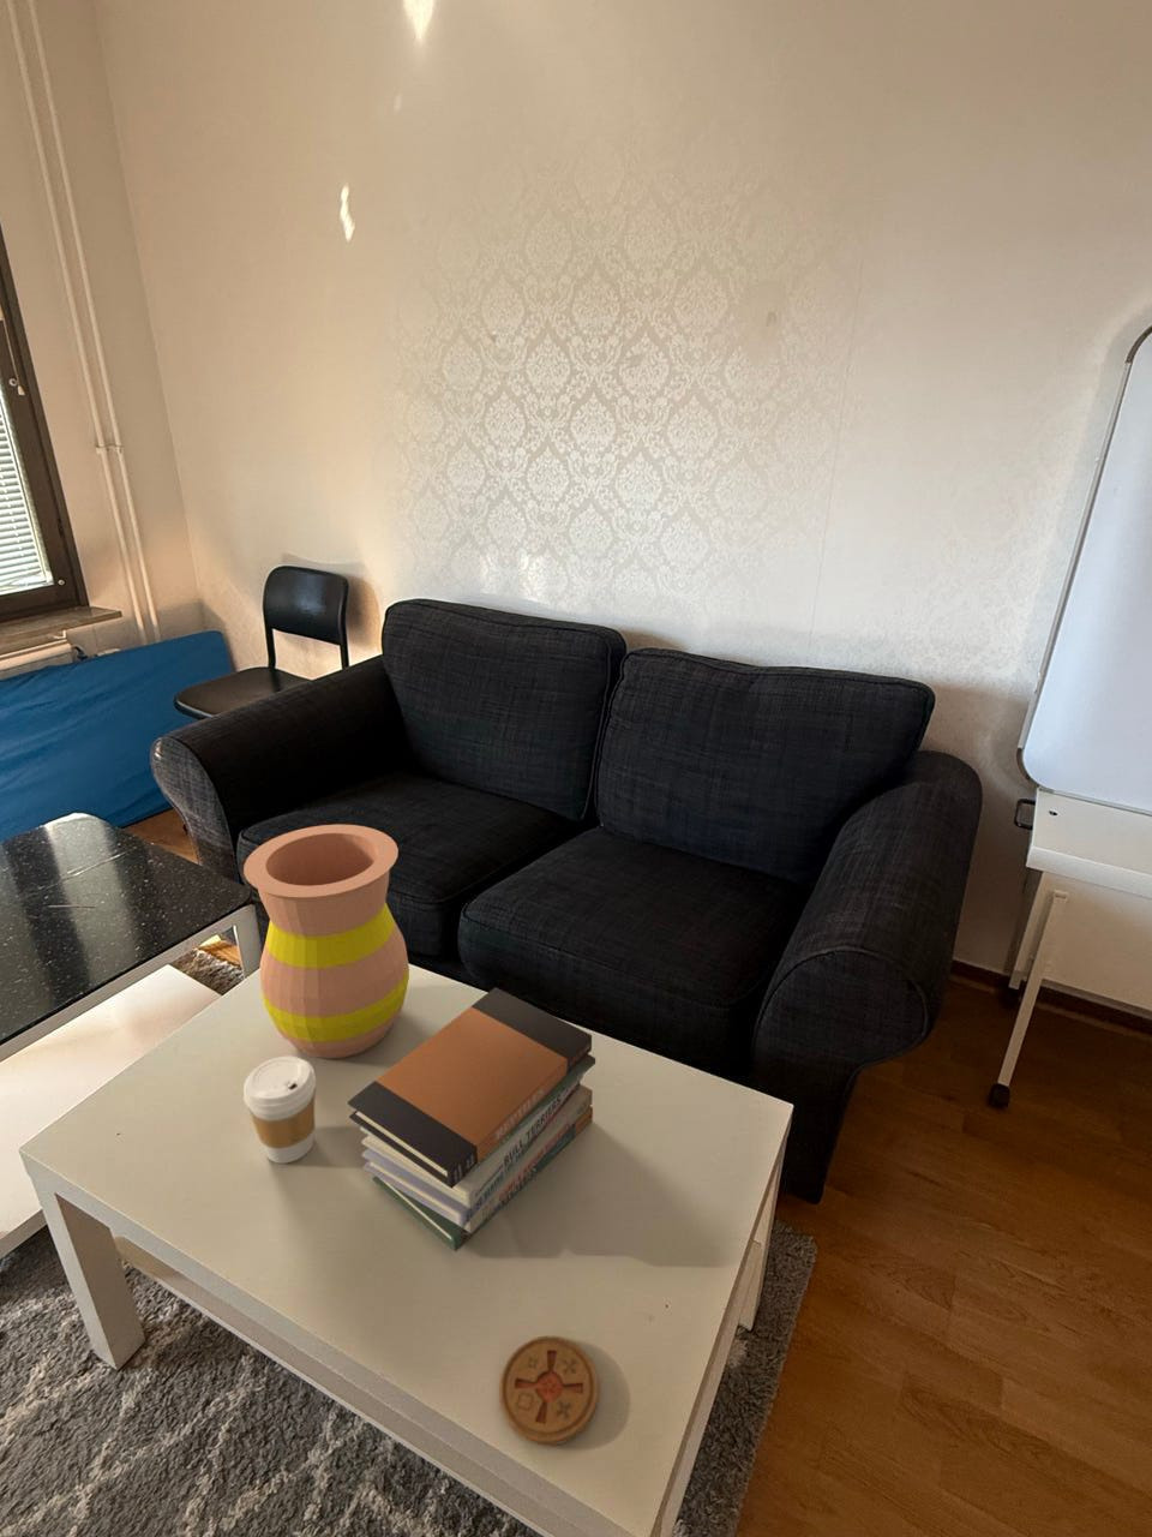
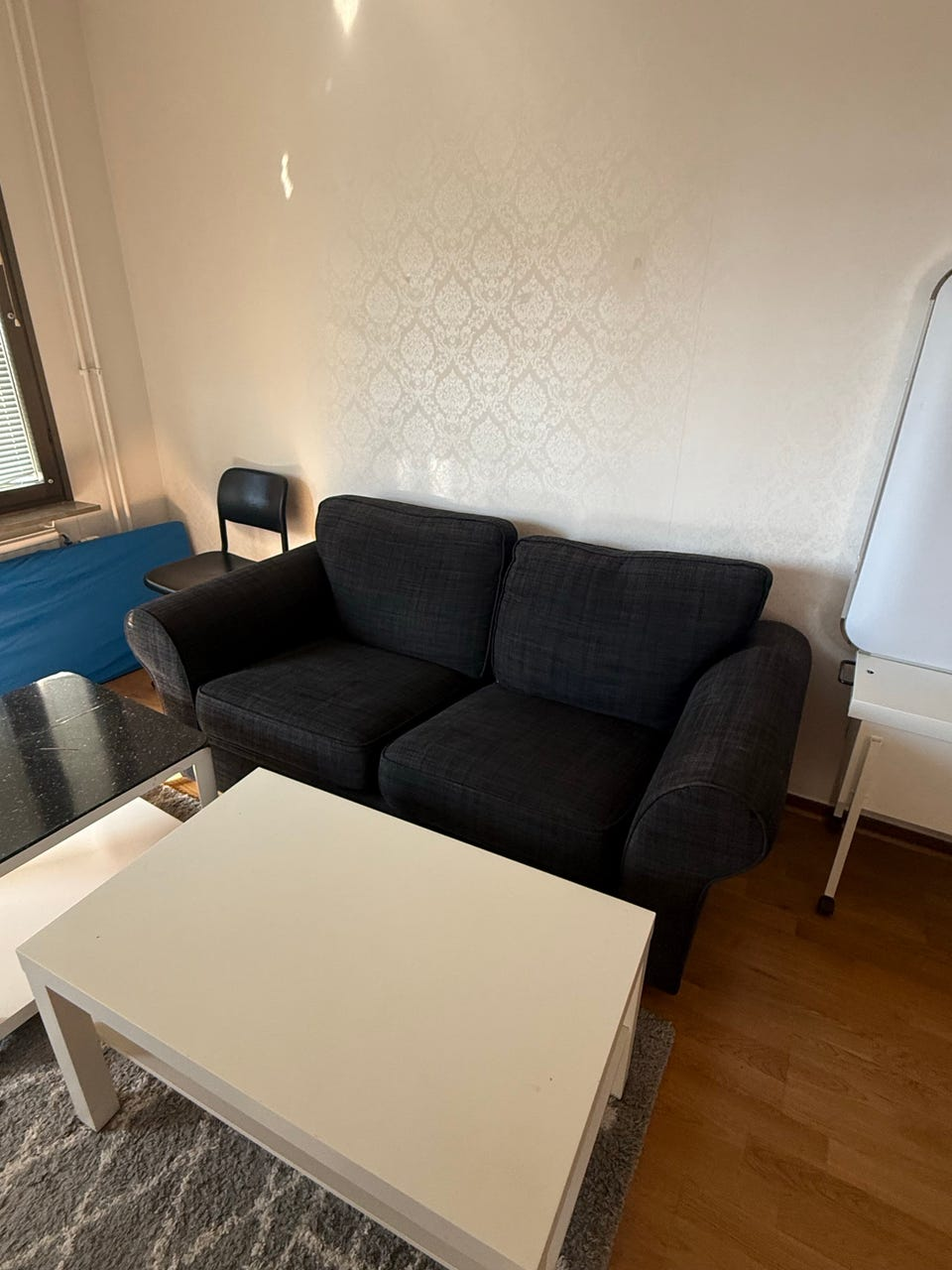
- book stack (480, 1110)
- coaster (548, 1387)
- coffee cup (283, 1110)
- vase (333, 944)
